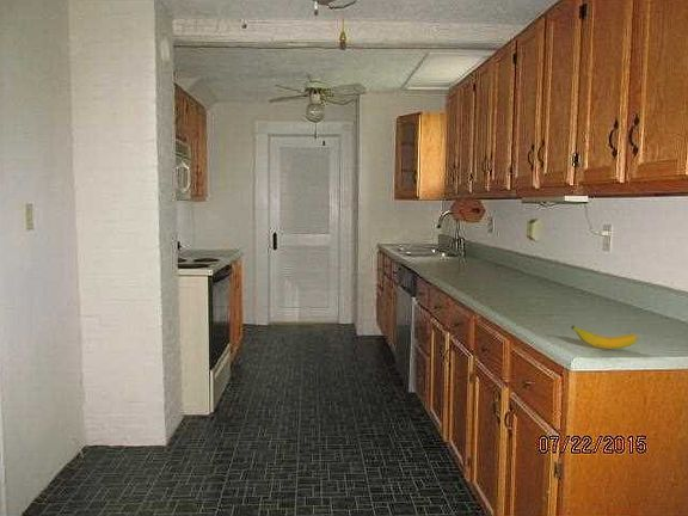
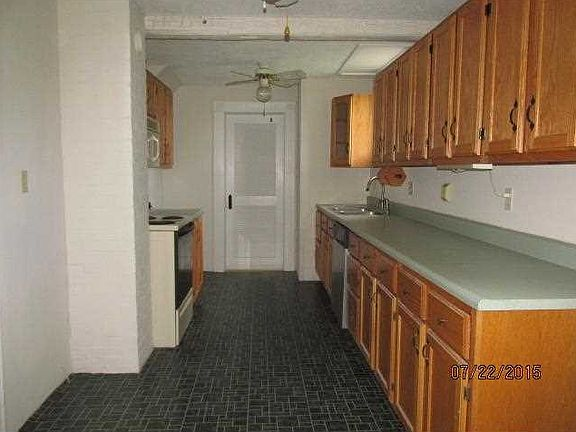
- banana (603, 337)
